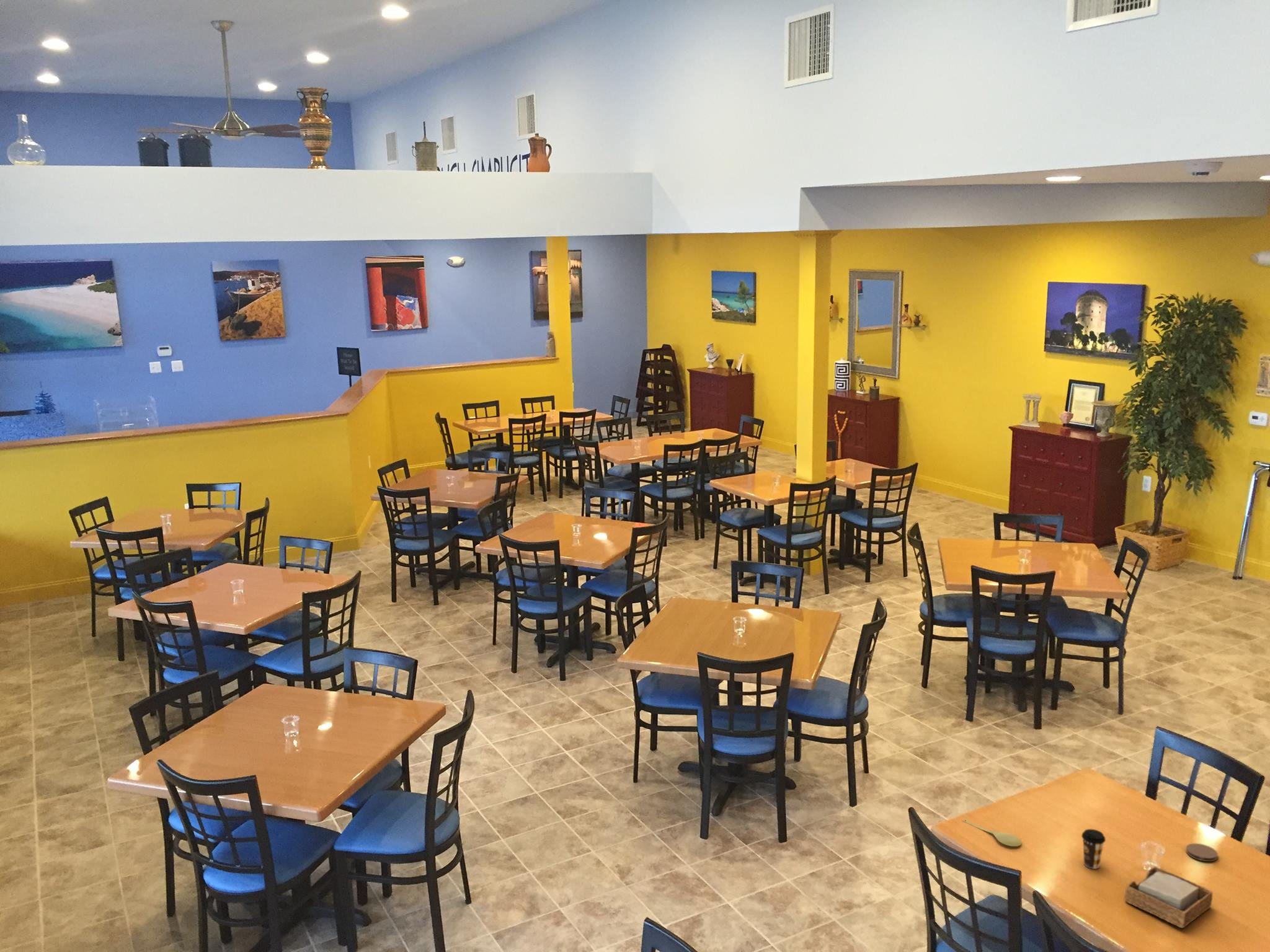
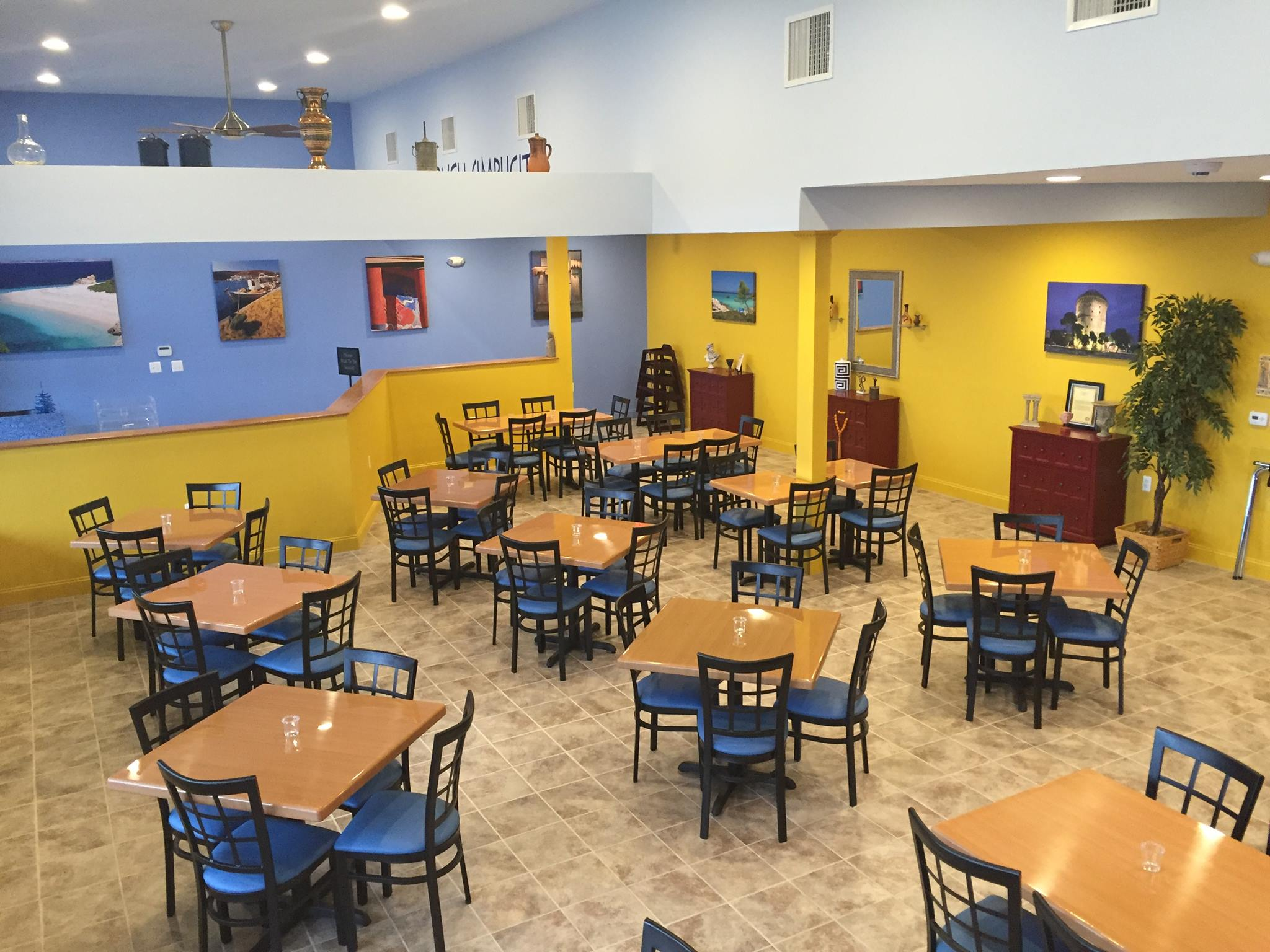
- spoon (990, 831)
- coffee cup (1093, 849)
- napkin holder (1168, 894)
- coaster (1201, 852)
